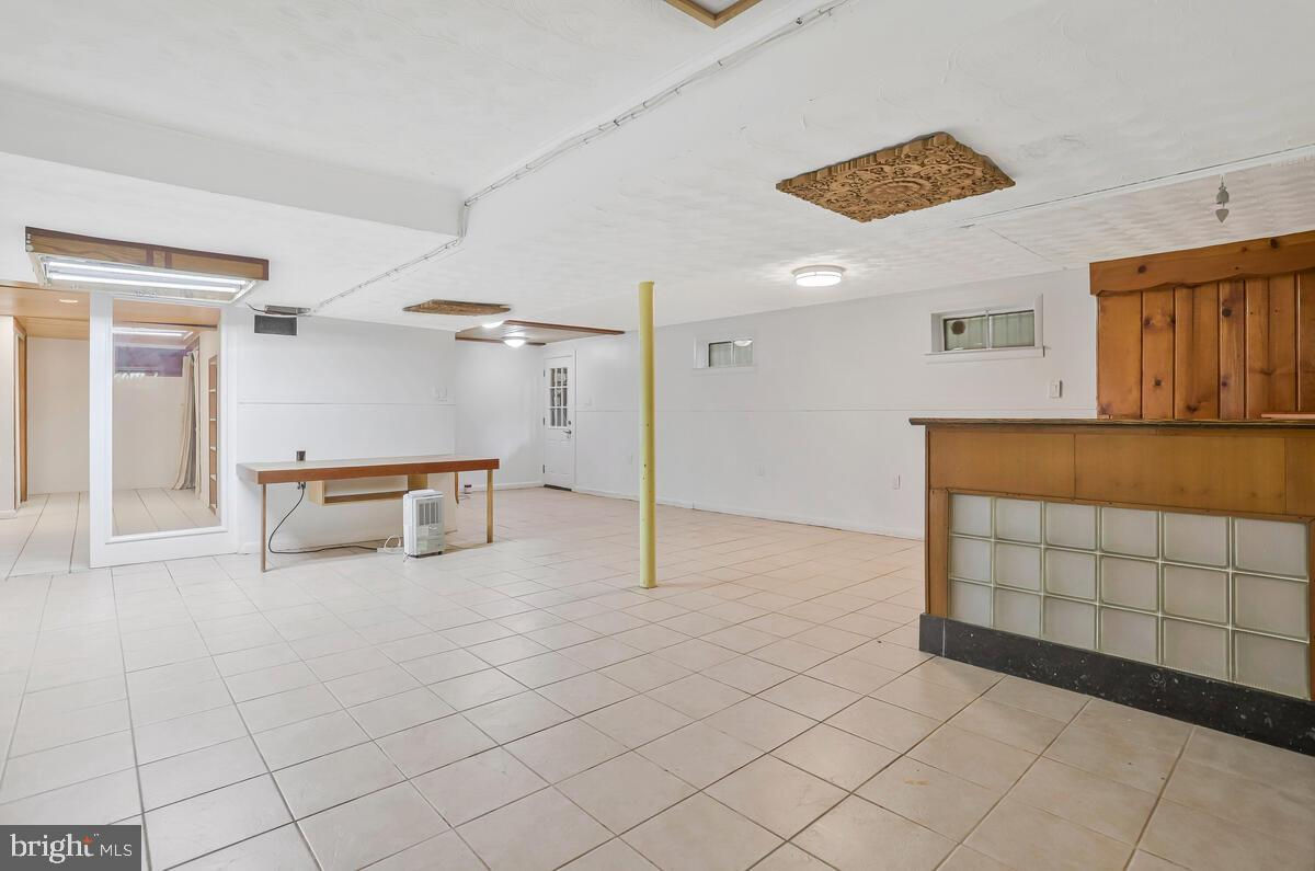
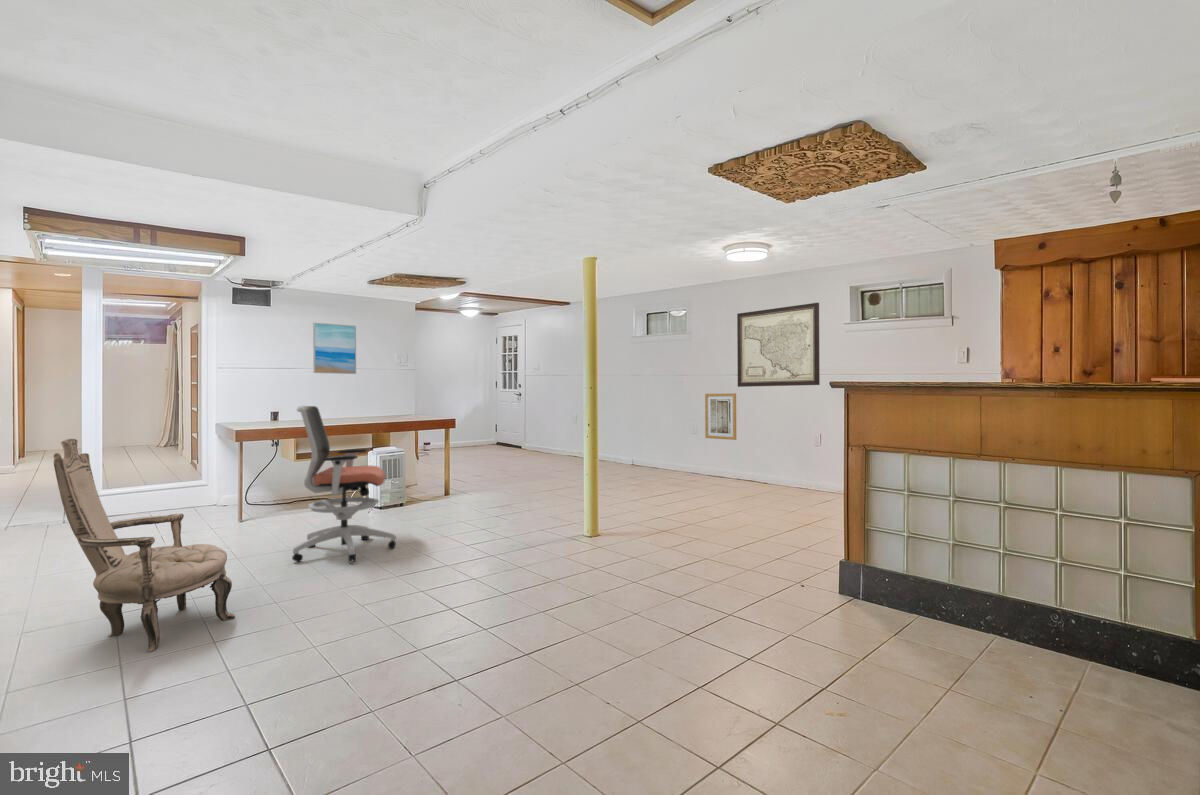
+ wall art (335, 348)
+ armchair (152, 537)
+ wall art (775, 347)
+ wall art (720, 416)
+ office chair (348, 478)
